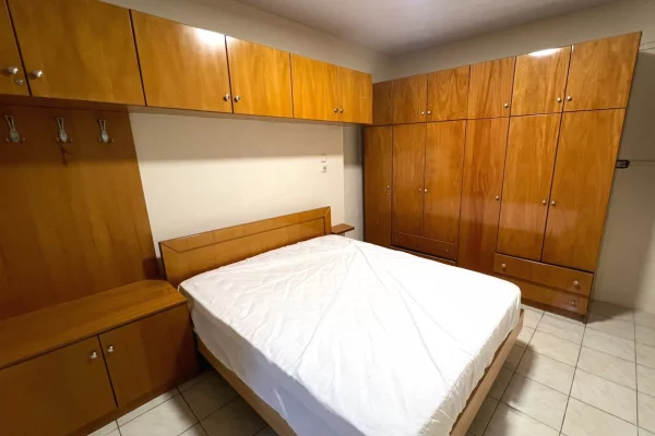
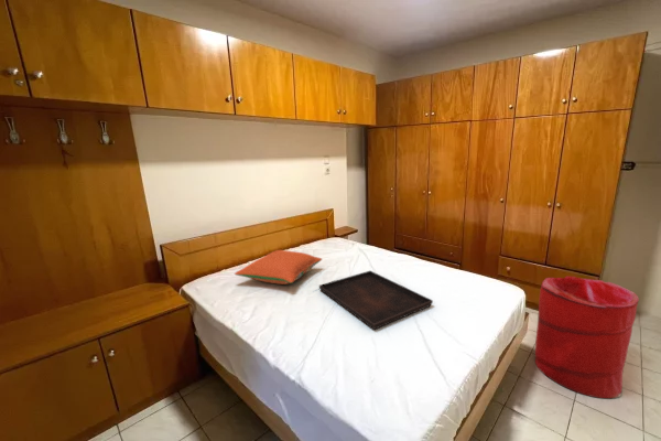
+ pillow (280, 266)
+ laundry hamper (579, 329)
+ serving tray (371, 294)
